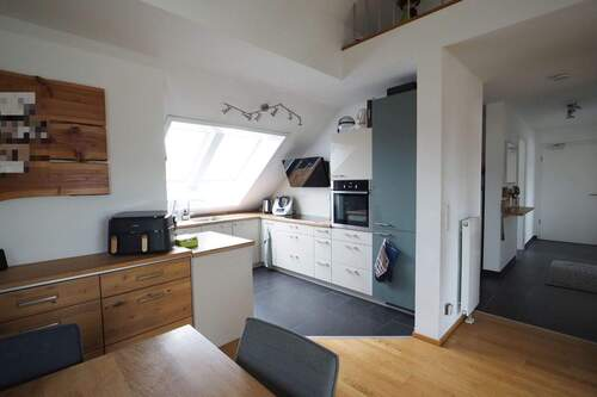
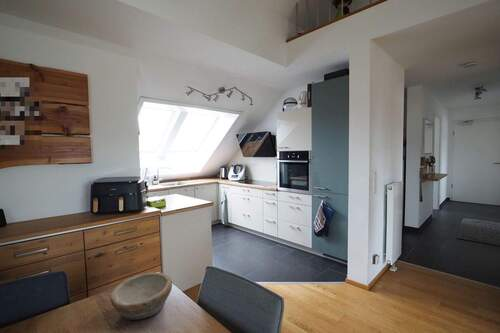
+ bowl (143, 297)
